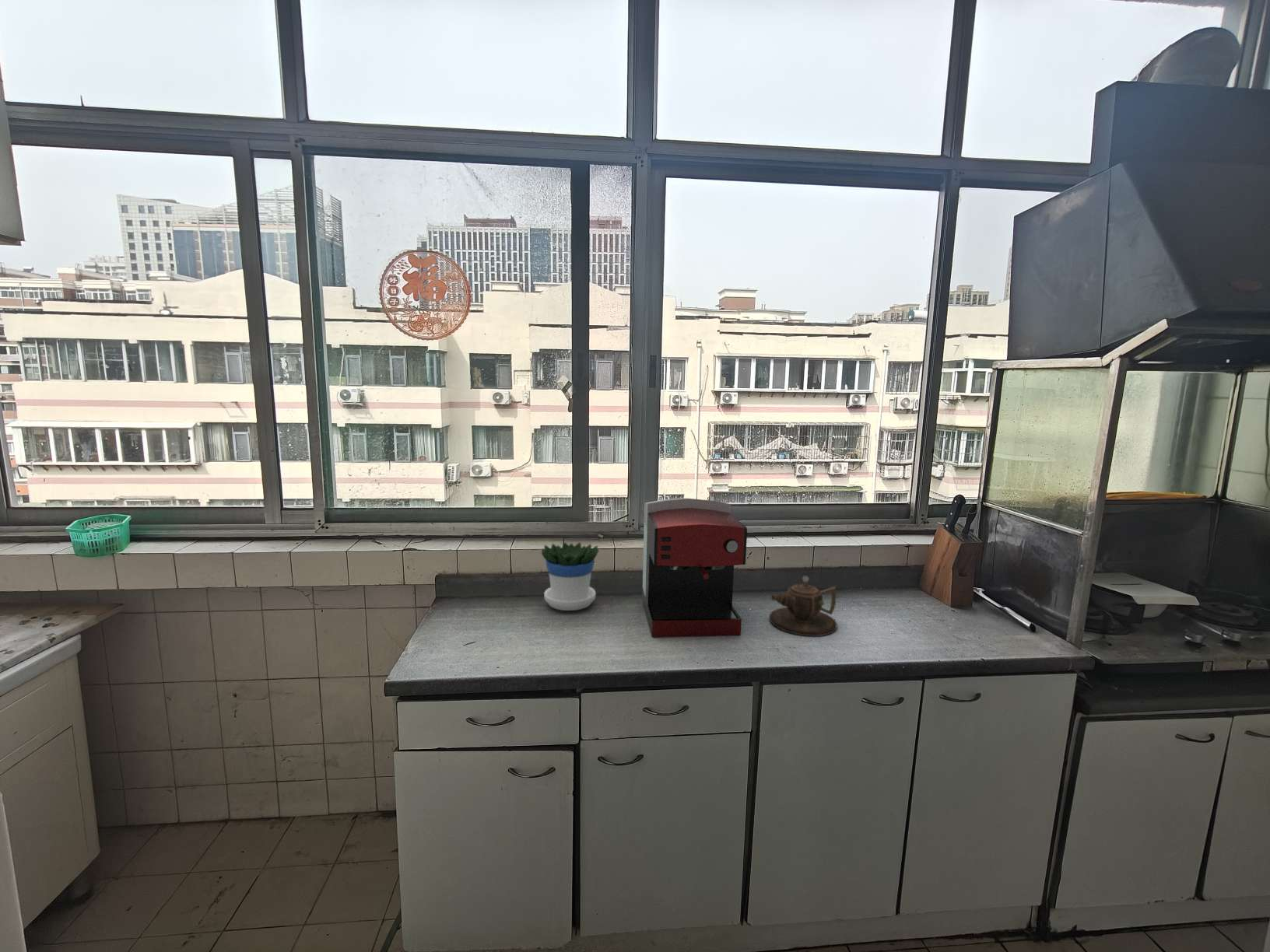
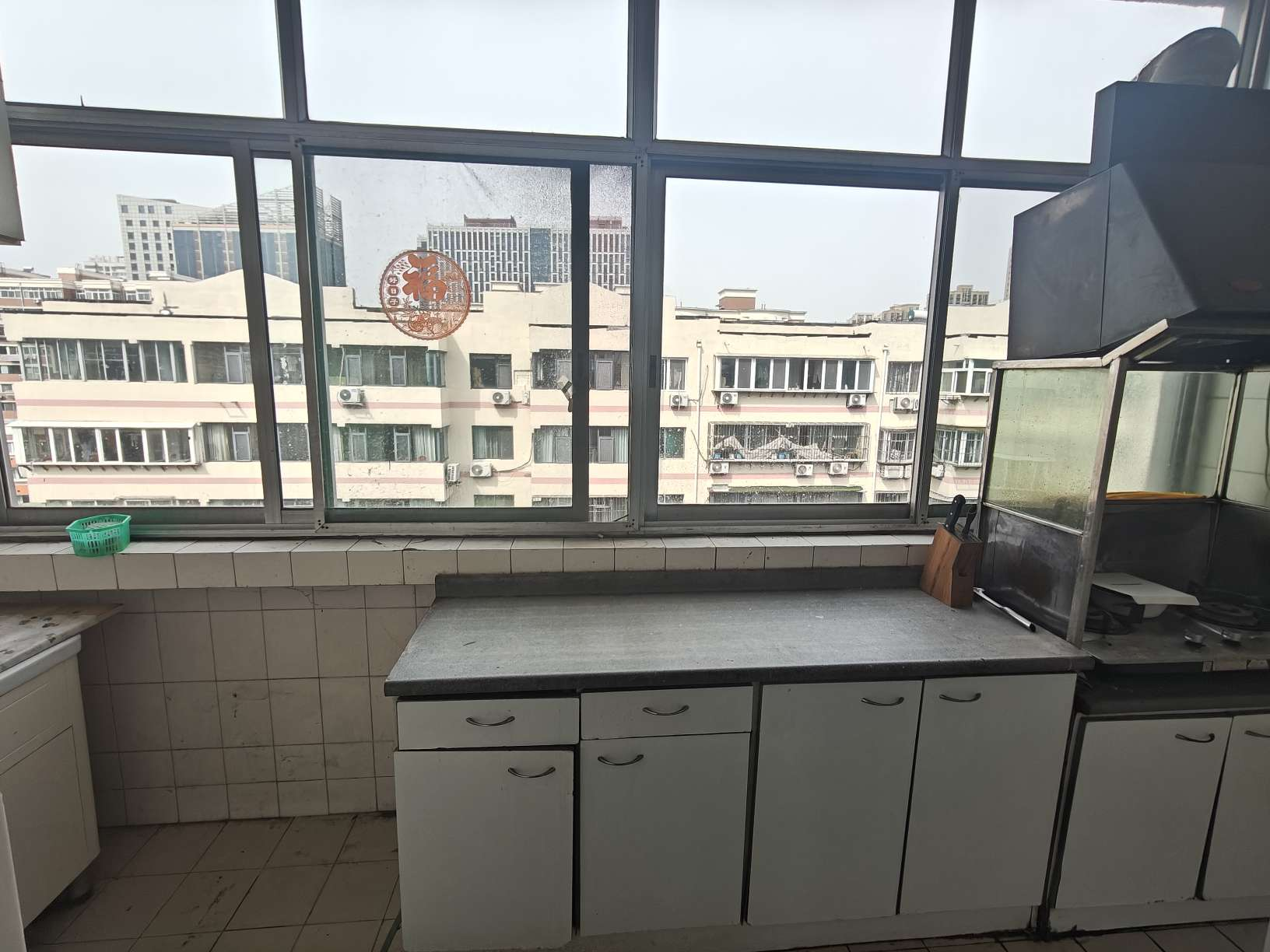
- flowerpot (570, 576)
- teapot (804, 599)
- coffee maker (693, 564)
